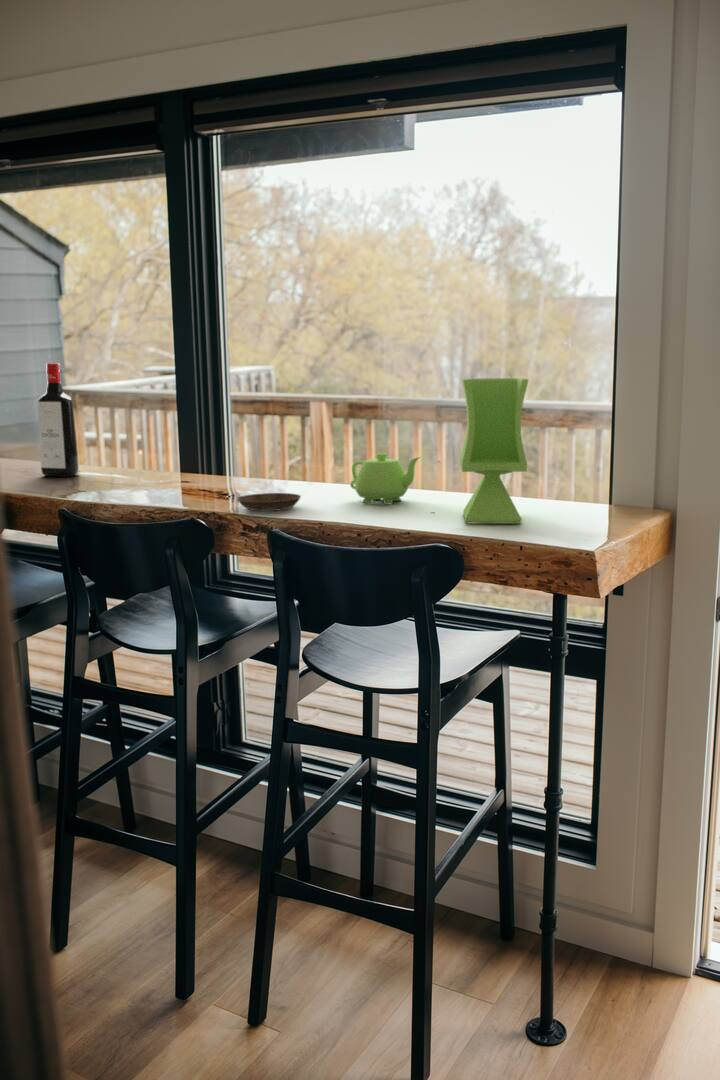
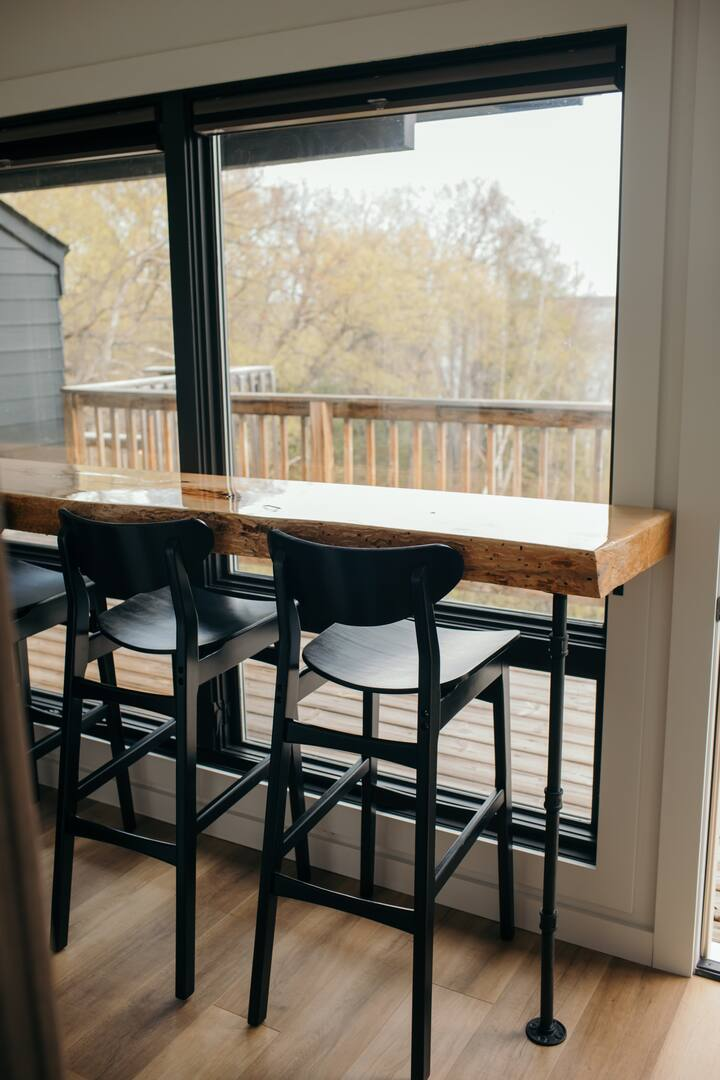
- liquor bottle (56, 419)
- vase (492, 449)
- saucer (269, 502)
- teapot (385, 477)
